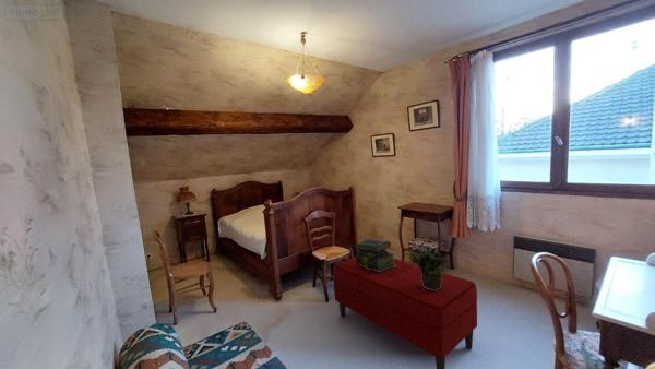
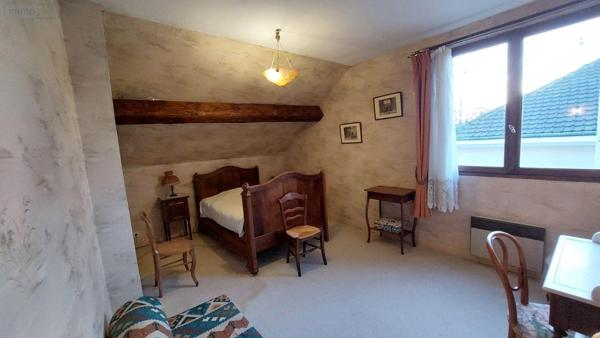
- stack of books (372, 253)
- bench (397, 301)
- potted plant (427, 264)
